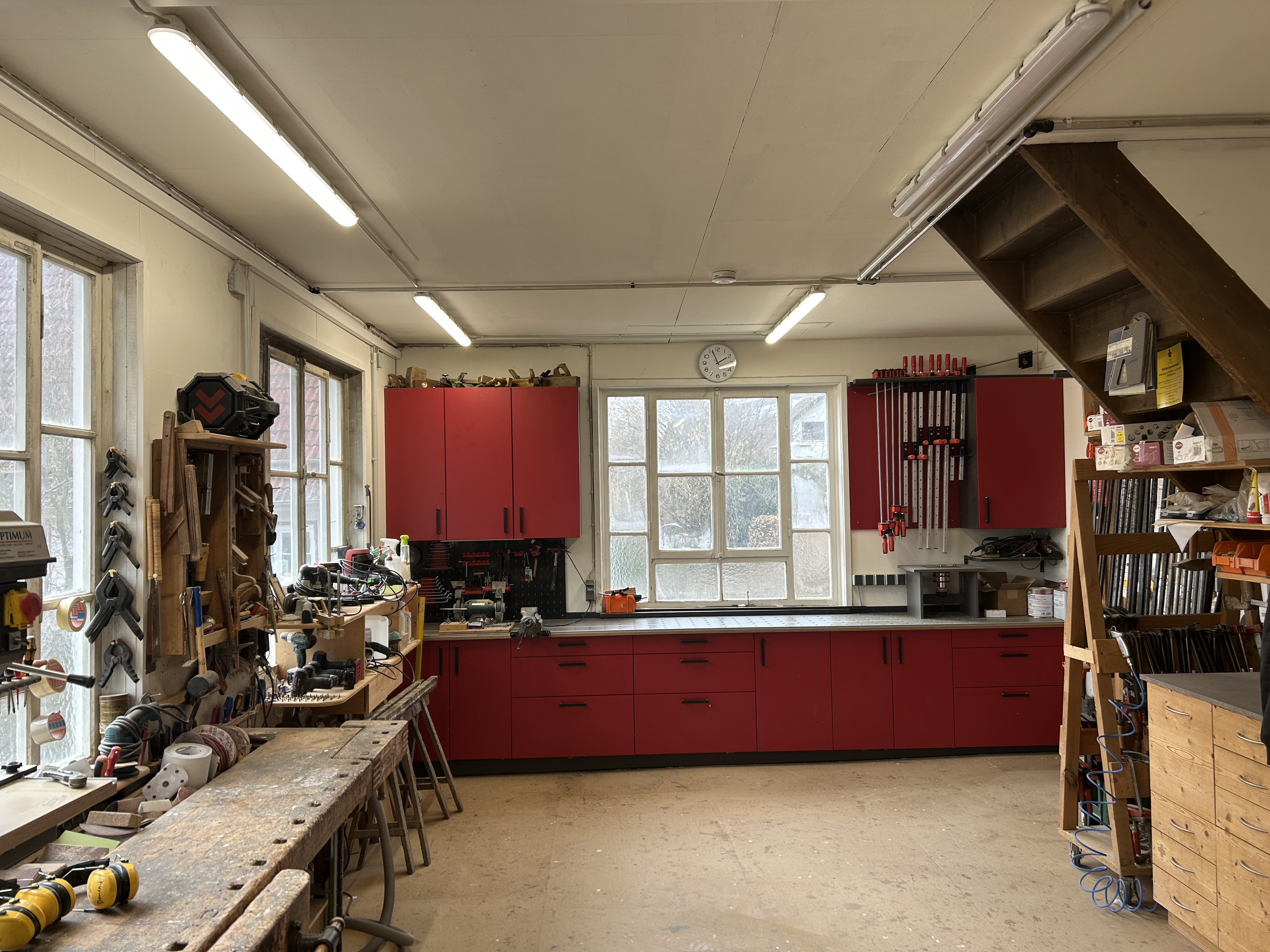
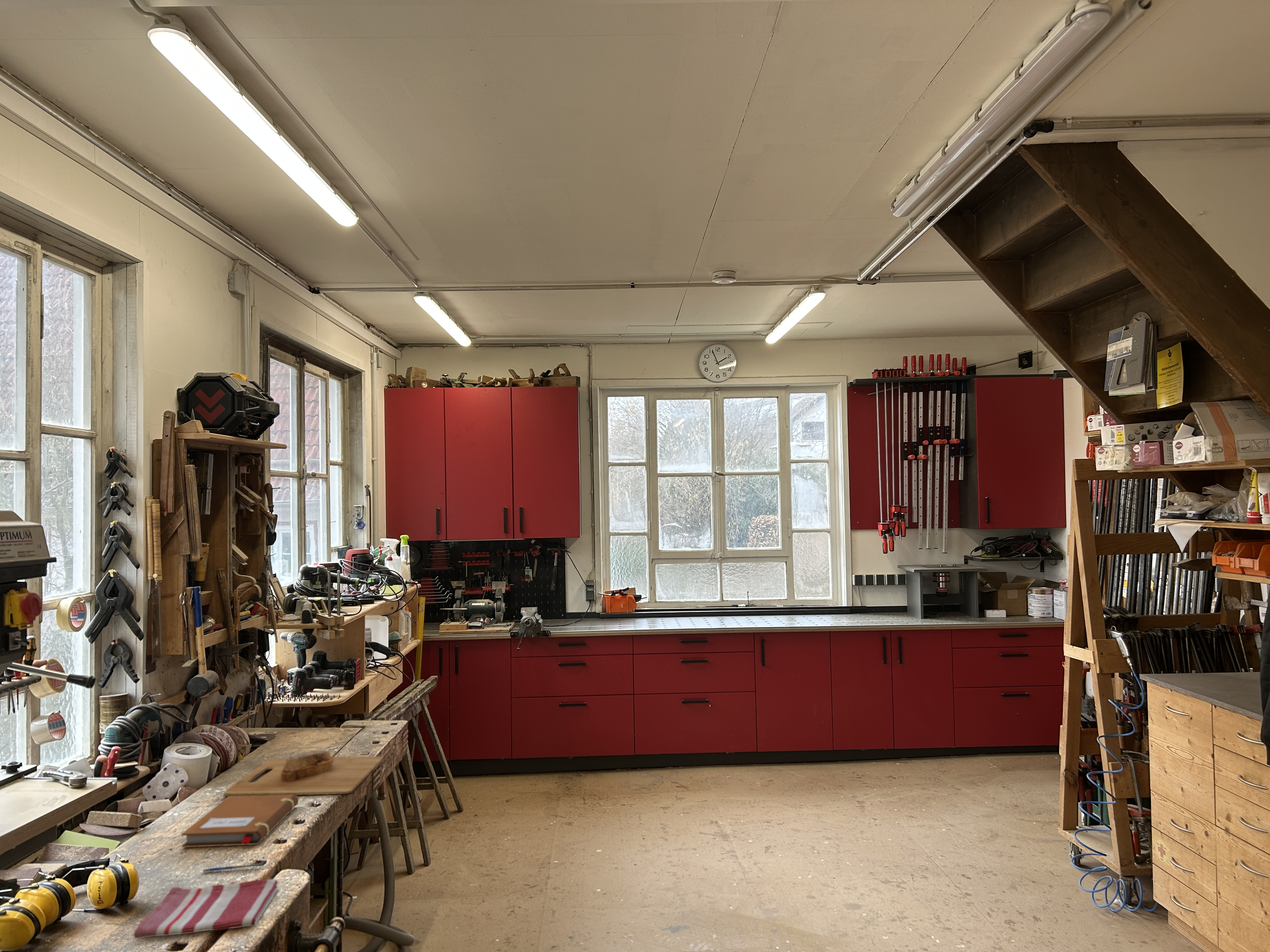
+ notebook (243, 820)
+ pen (233, 867)
+ dish towel (211, 907)
+ cutting board (307, 765)
